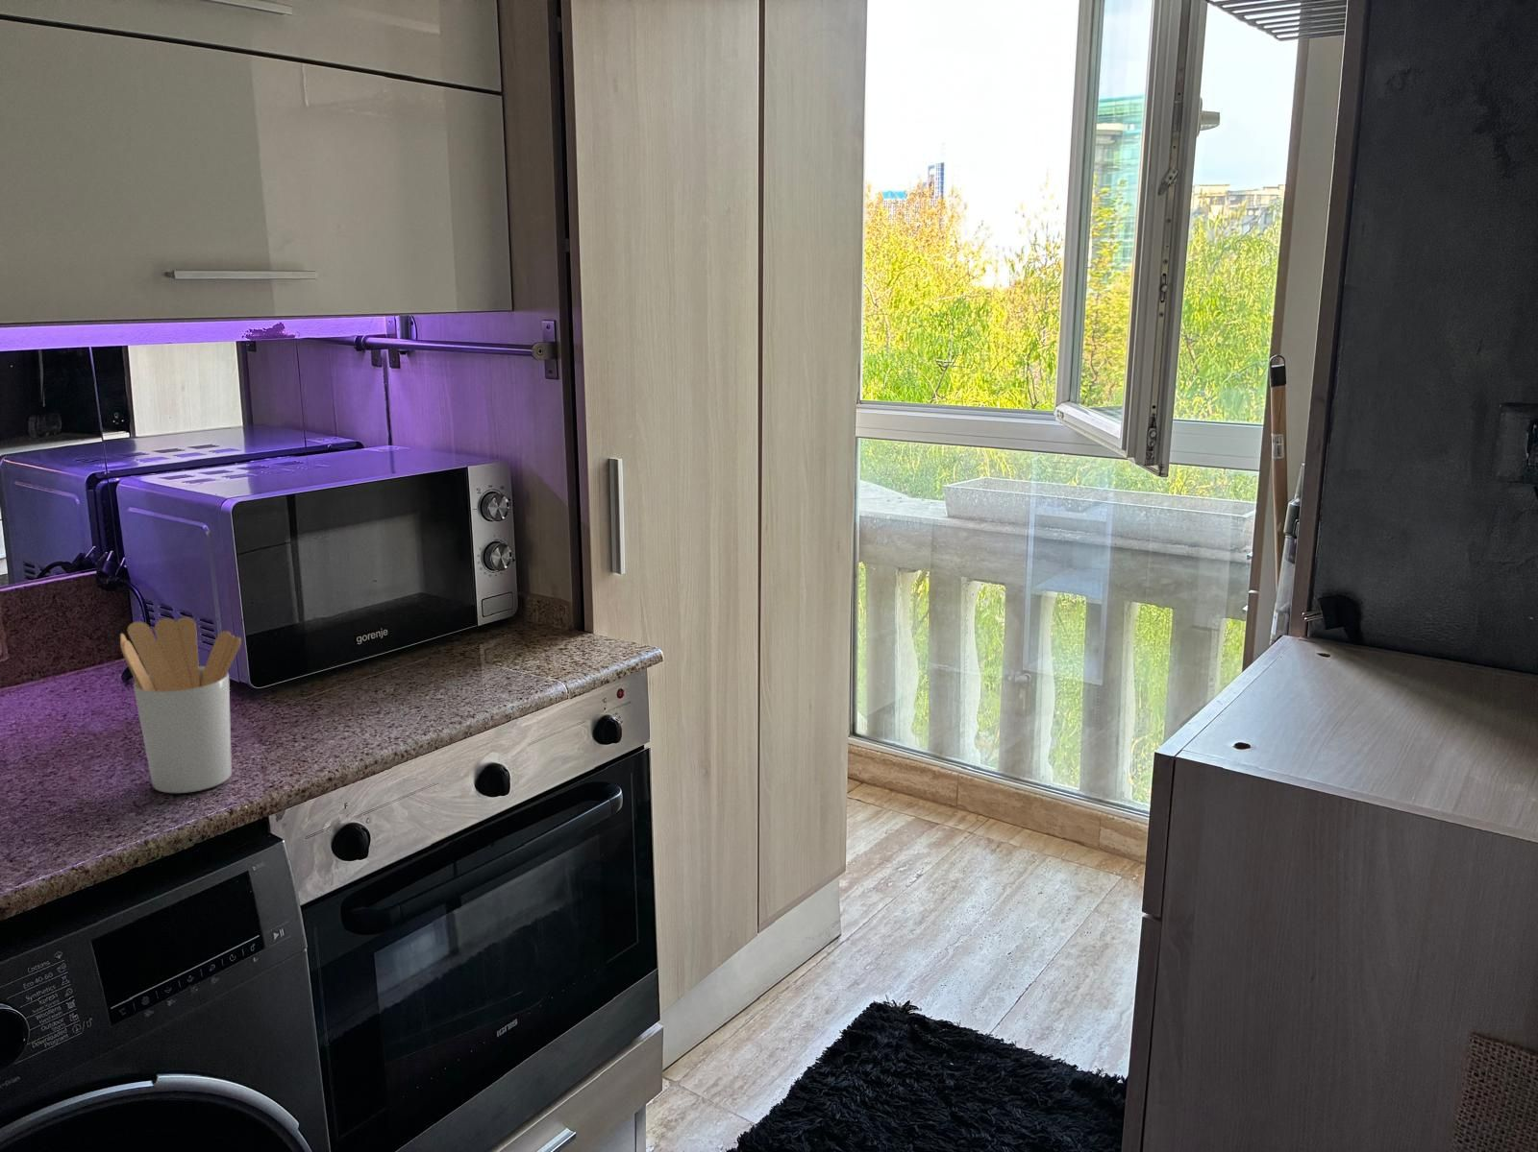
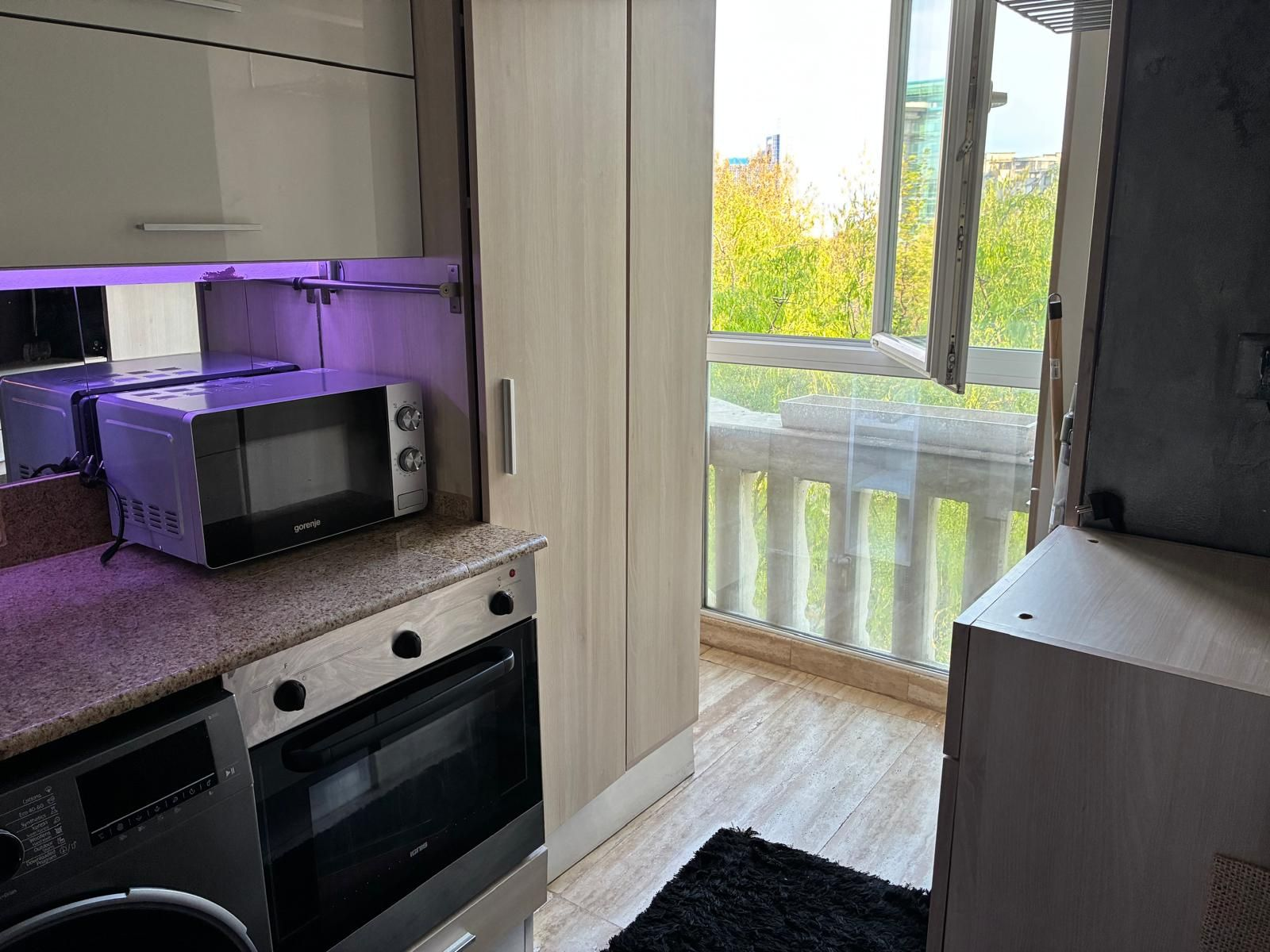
- utensil holder (178, 699)
